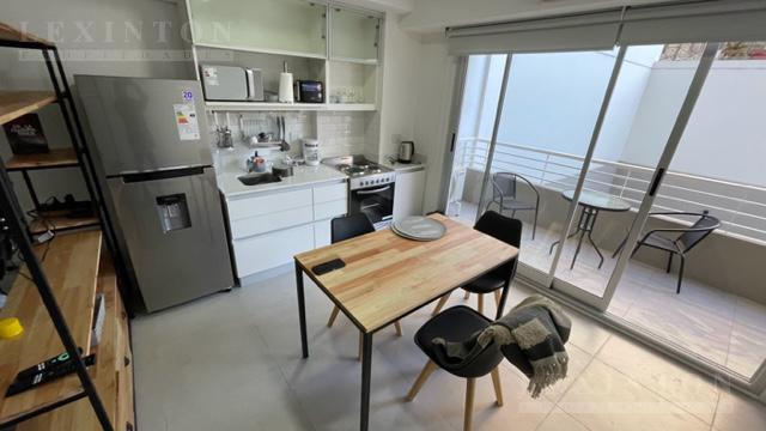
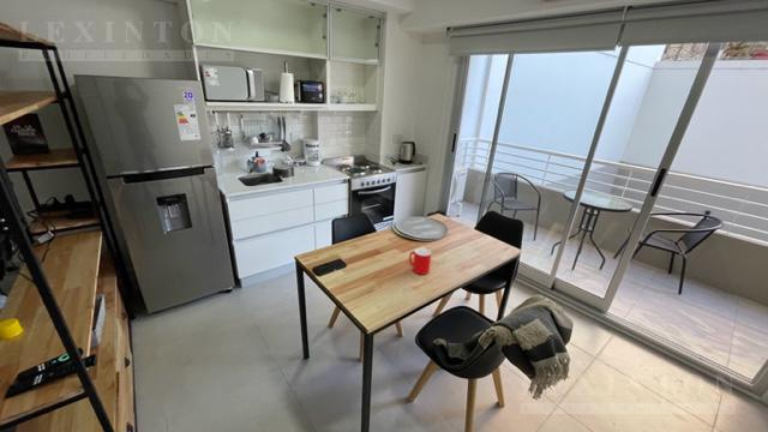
+ cup (419, 259)
